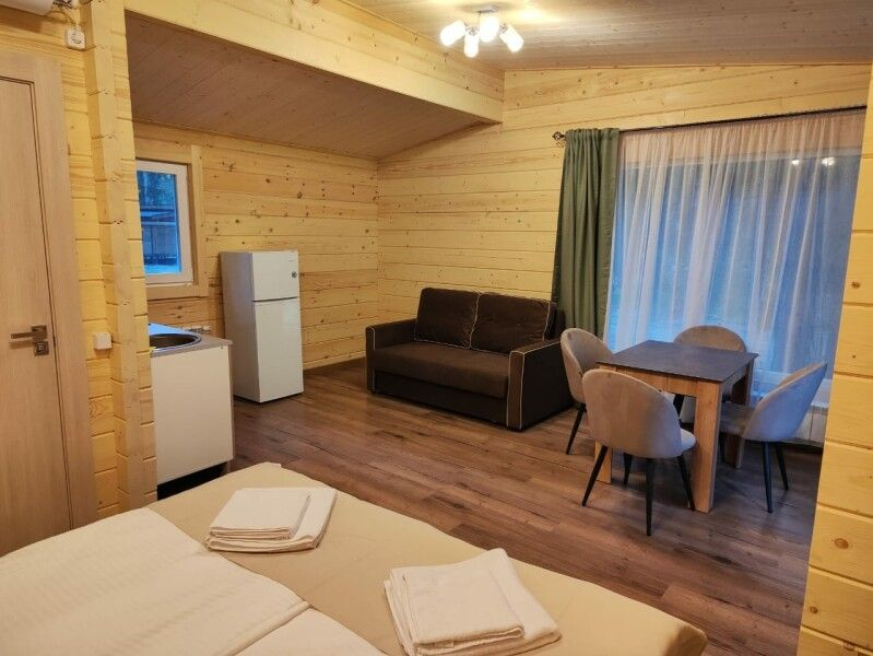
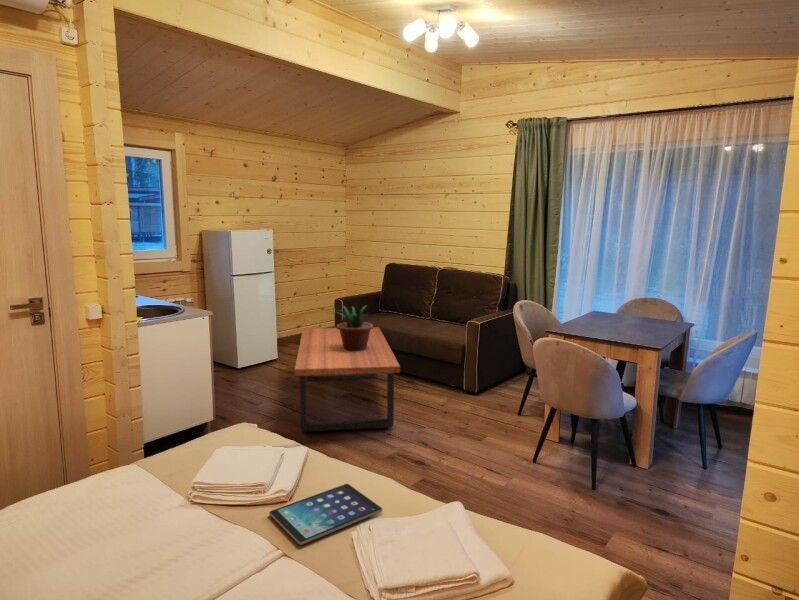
+ coffee table (344, 372)
+ tablet (326, 511)
+ potted plant (350, 327)
